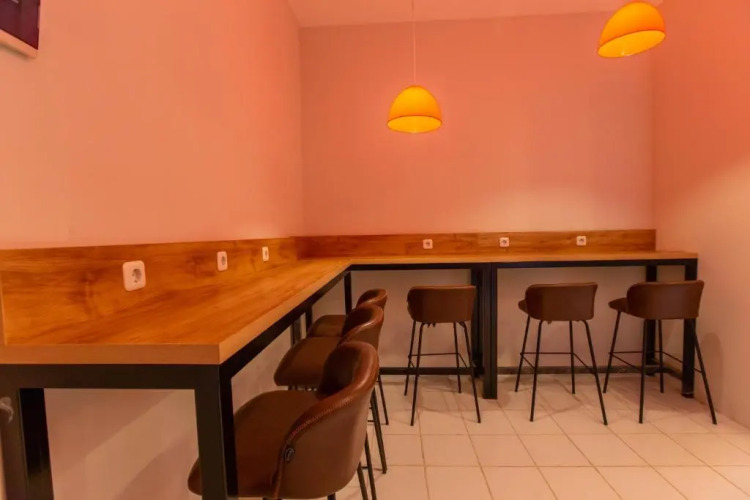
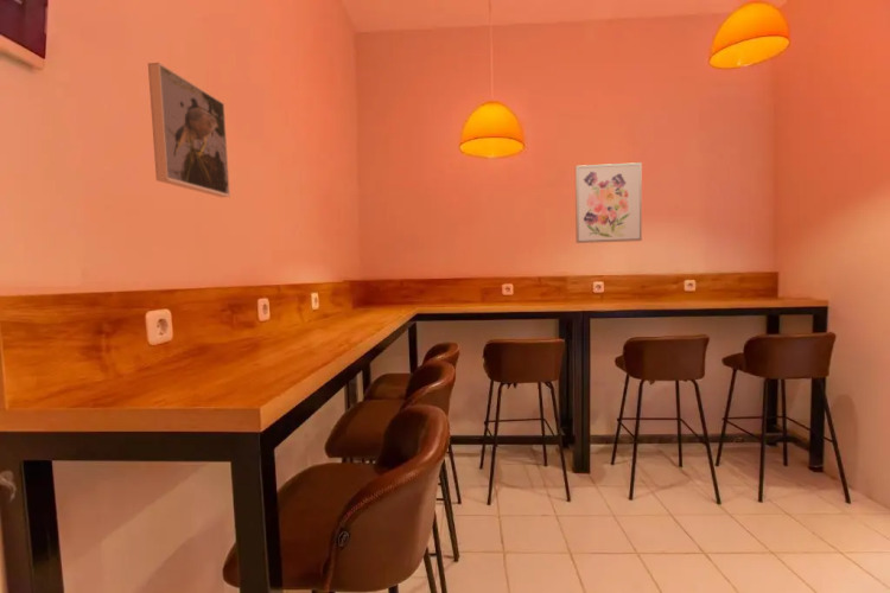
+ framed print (193, 138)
+ wall art (608, 203)
